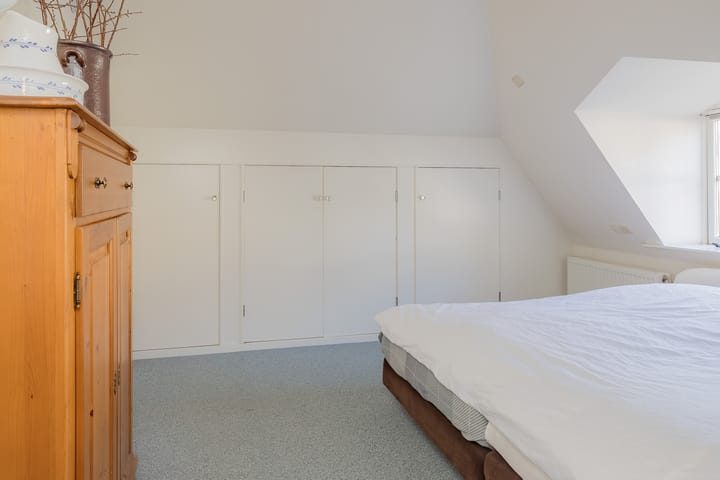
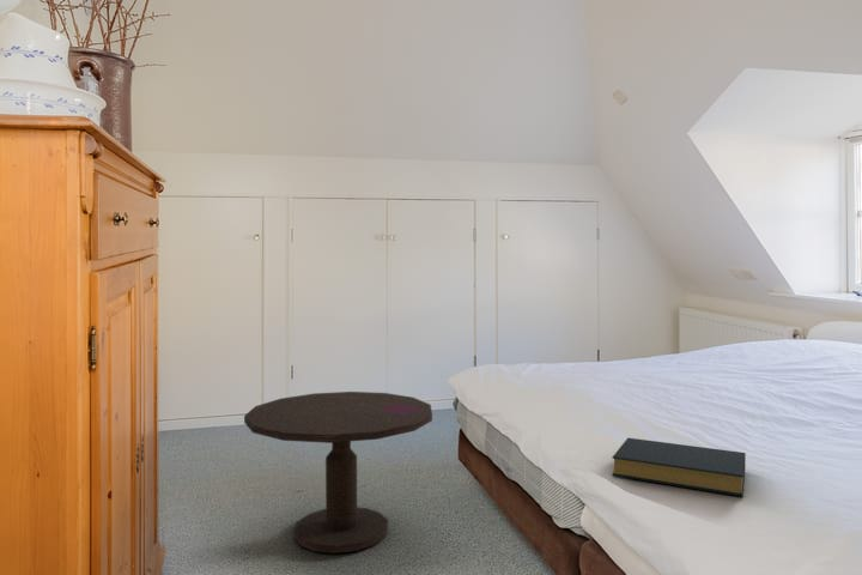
+ side table (341, 471)
+ hardback book (679, 464)
